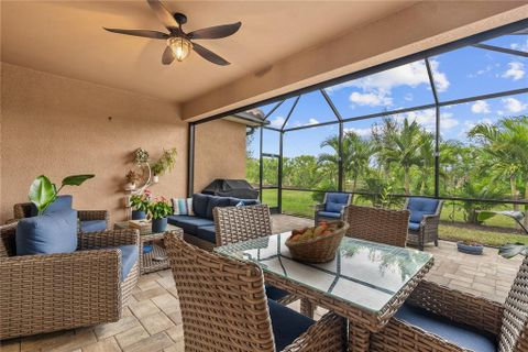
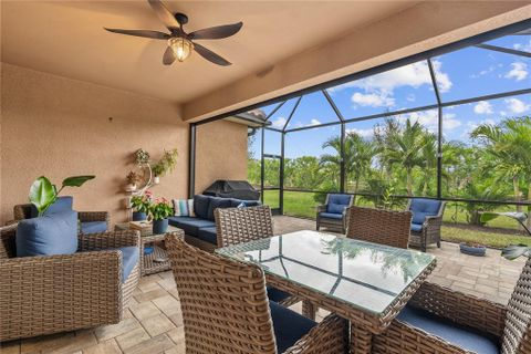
- fruit basket (316, 238)
